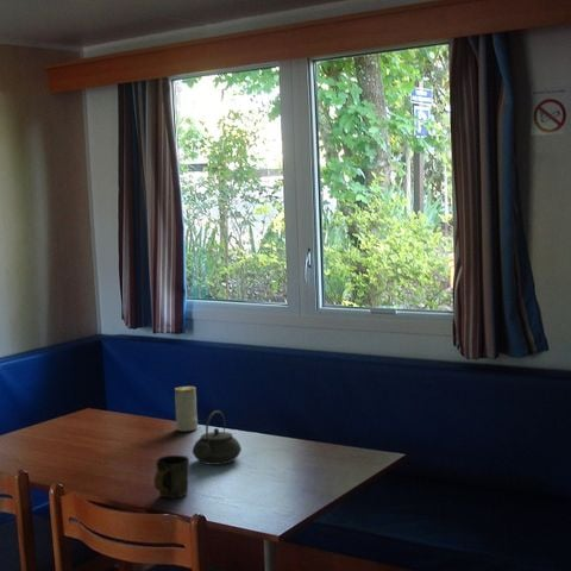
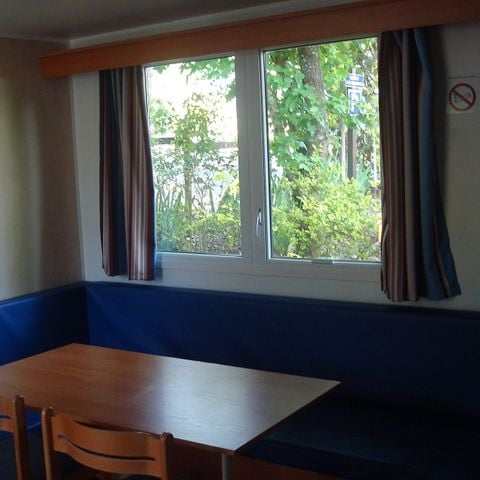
- mug (167, 477)
- teapot (214, 437)
- candle (186, 408)
